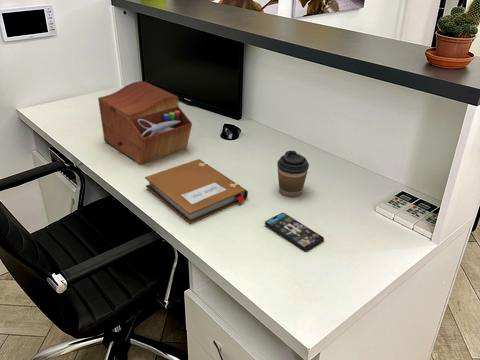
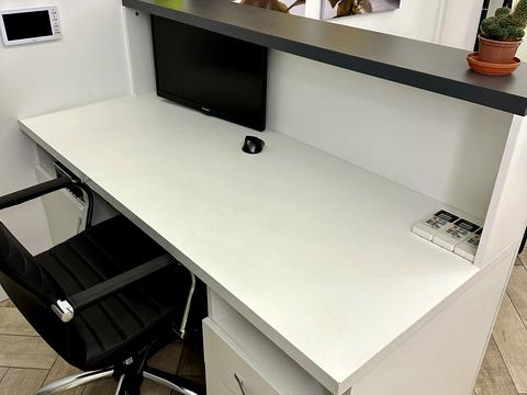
- smartphone (293, 230)
- coffee cup (292, 173)
- notebook (197, 188)
- sewing box (144, 122)
